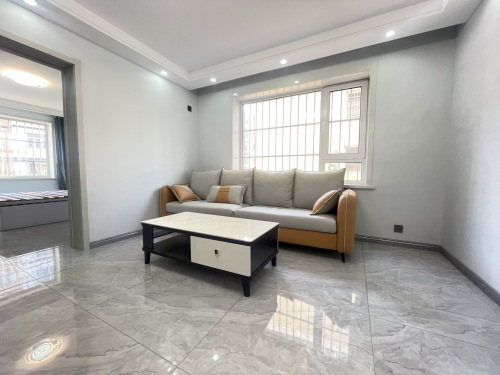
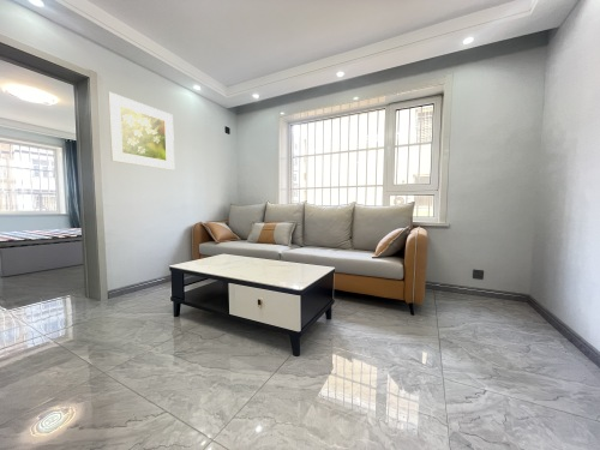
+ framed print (144, 136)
